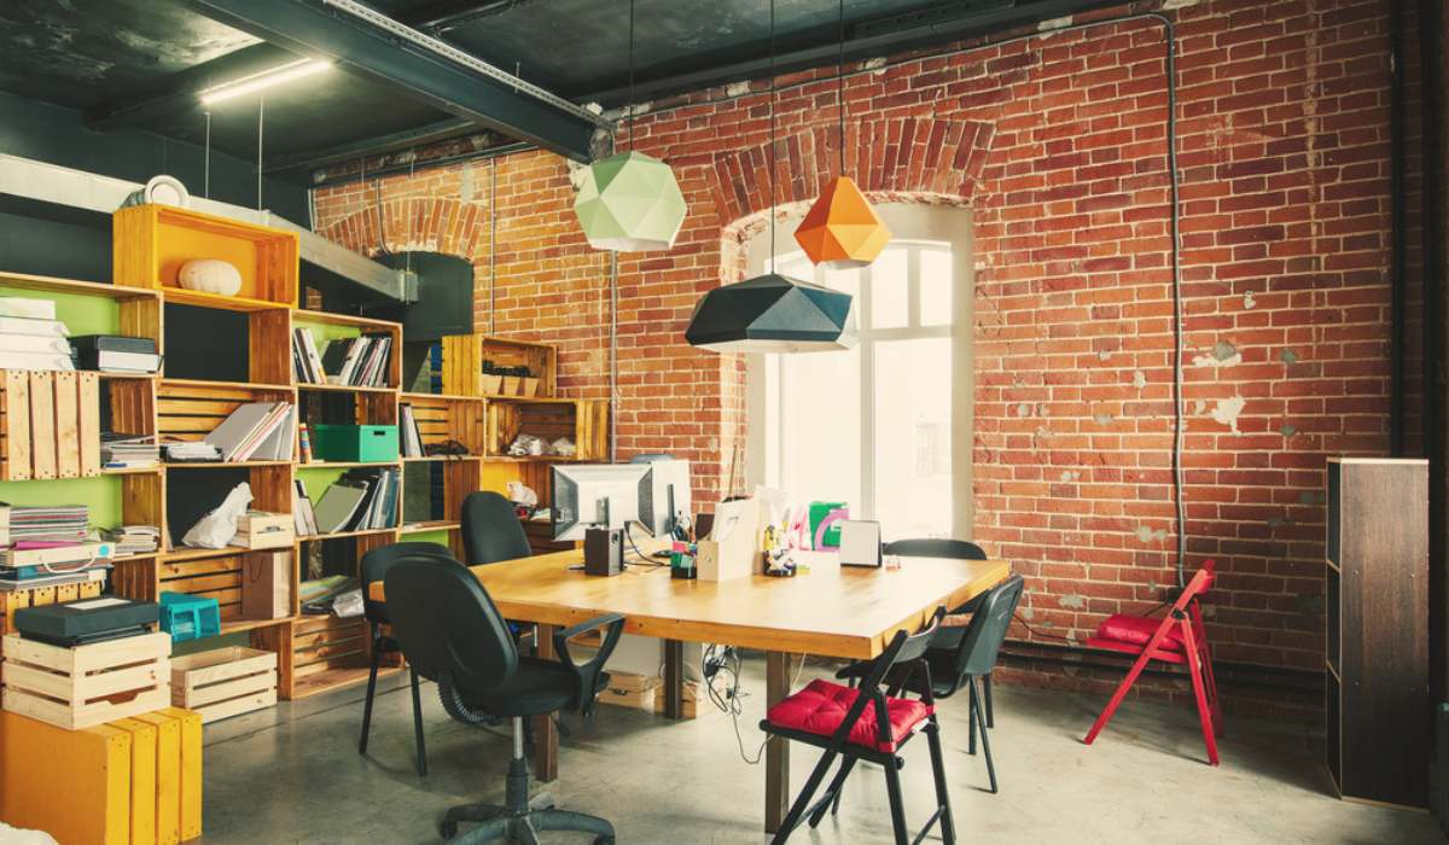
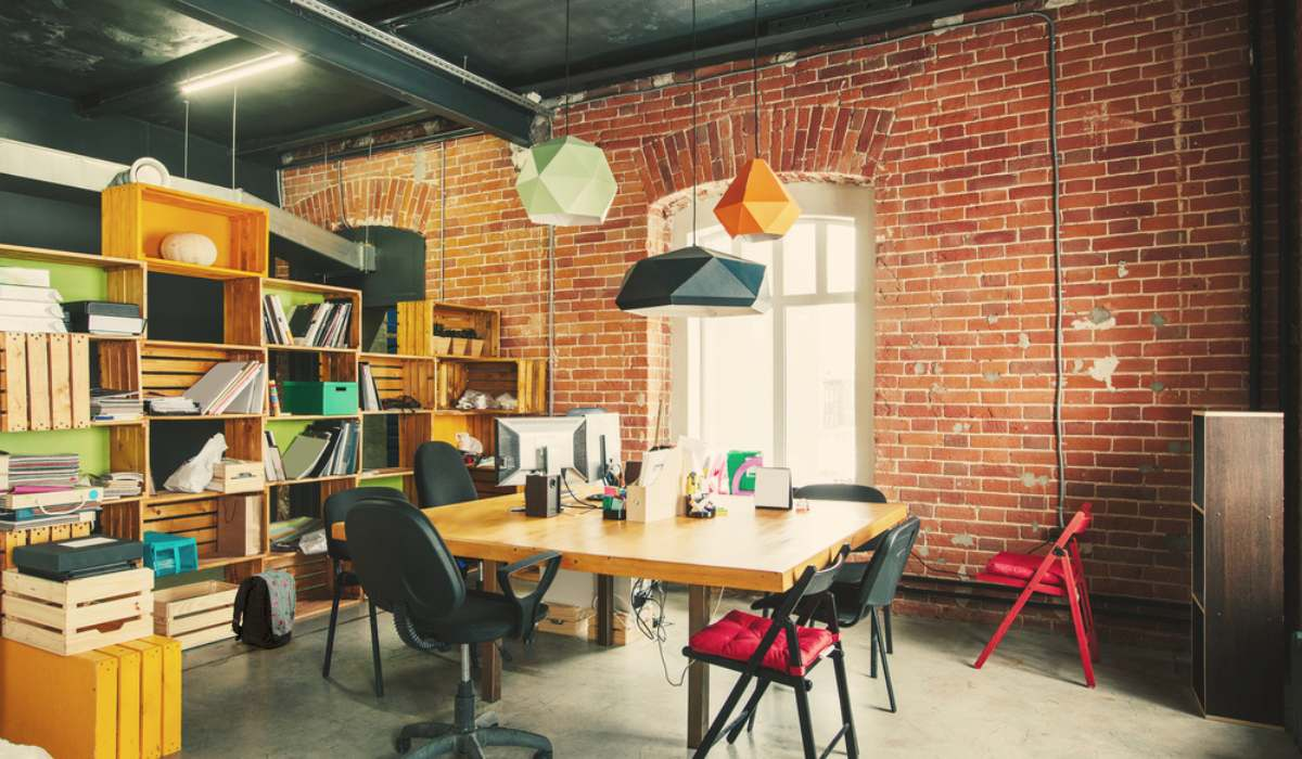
+ backpack (267, 606)
